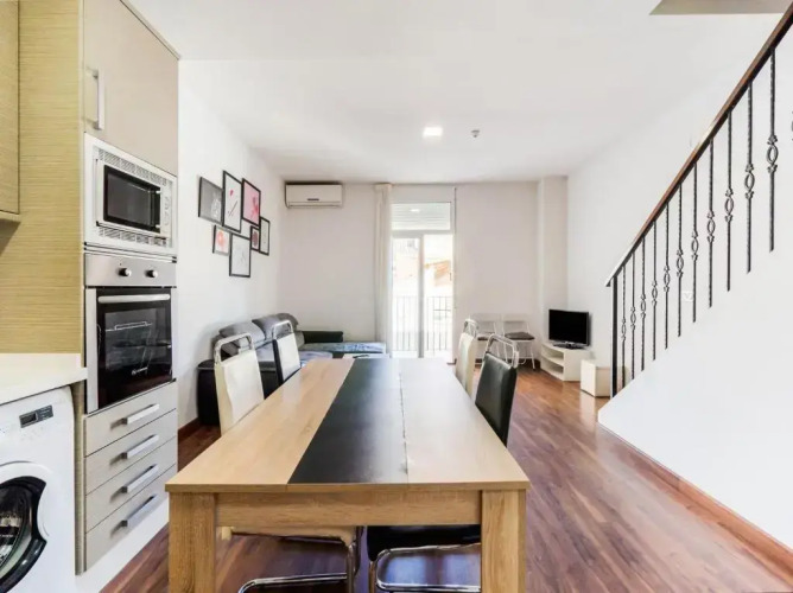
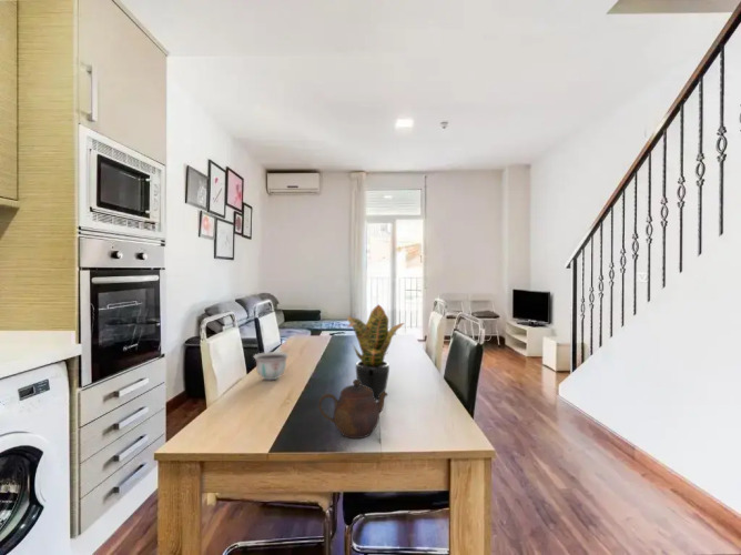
+ teapot (353, 405)
+ bowl (271, 366)
+ potted plant (369, 349)
